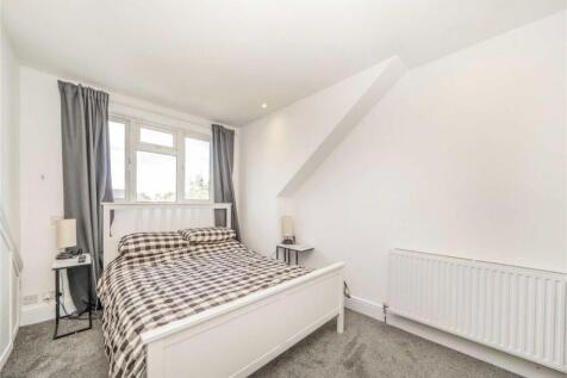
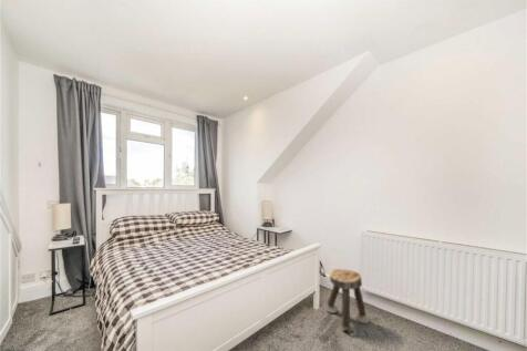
+ stool (343, 296)
